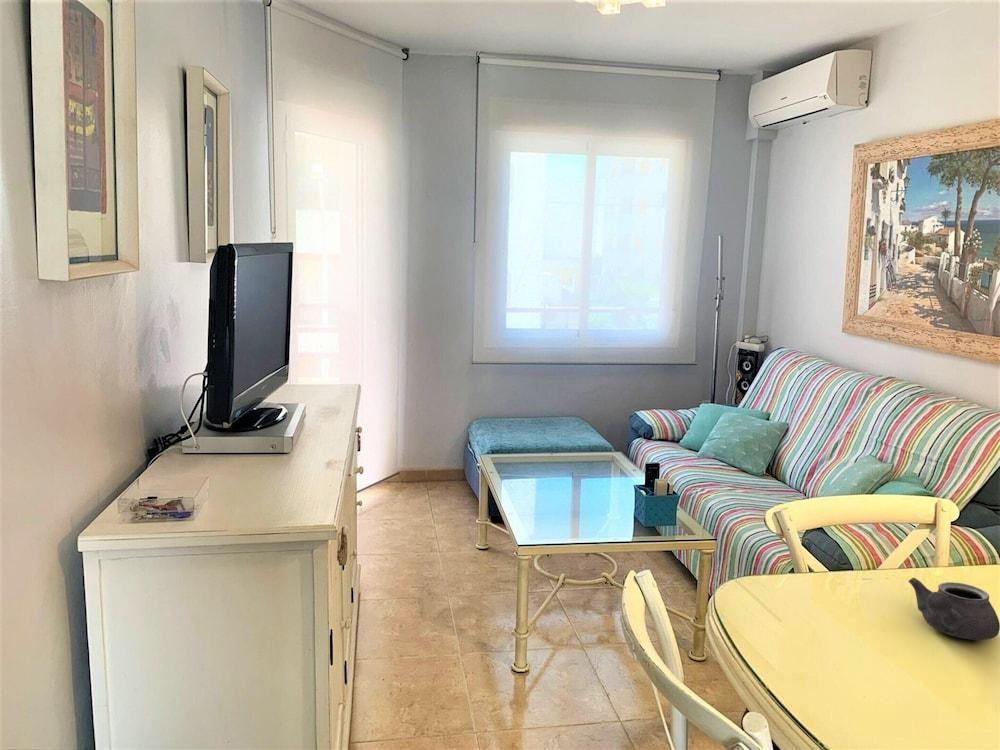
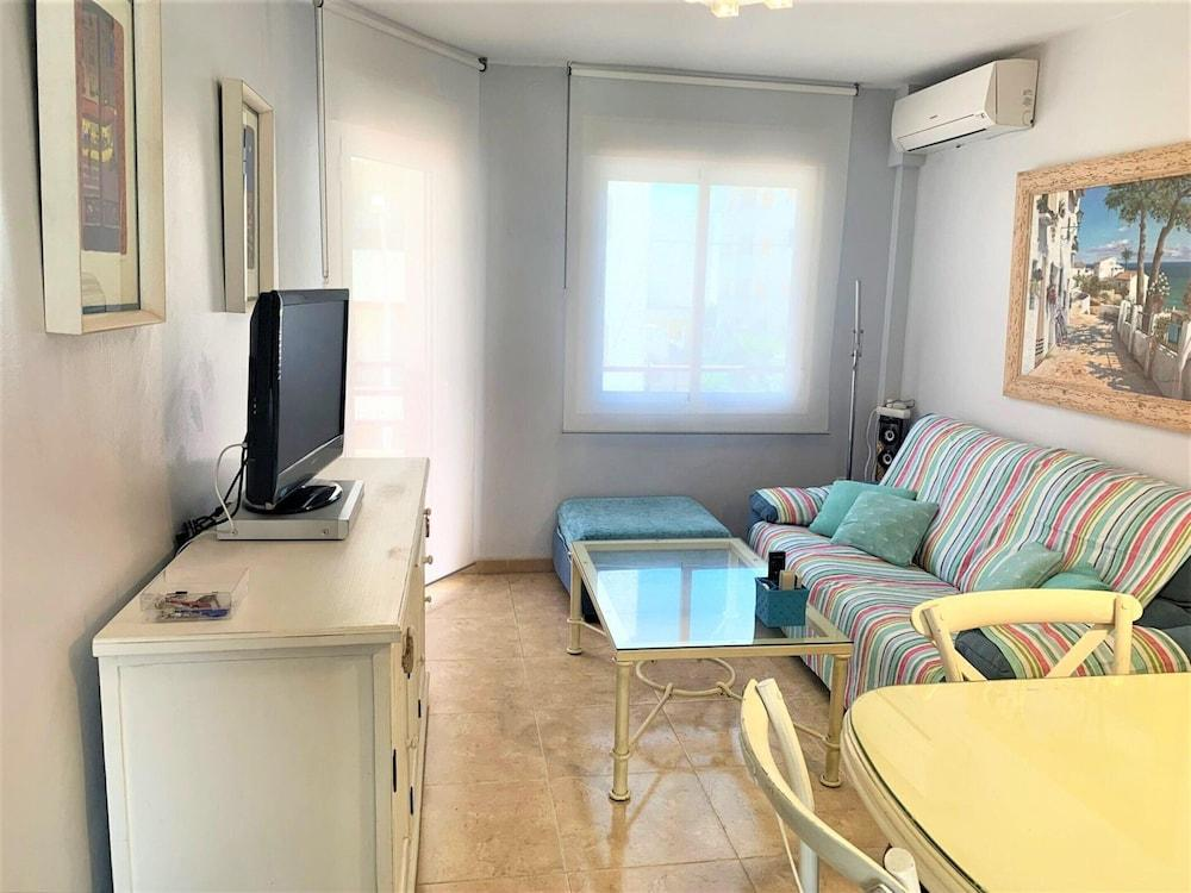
- teapot (949, 606)
